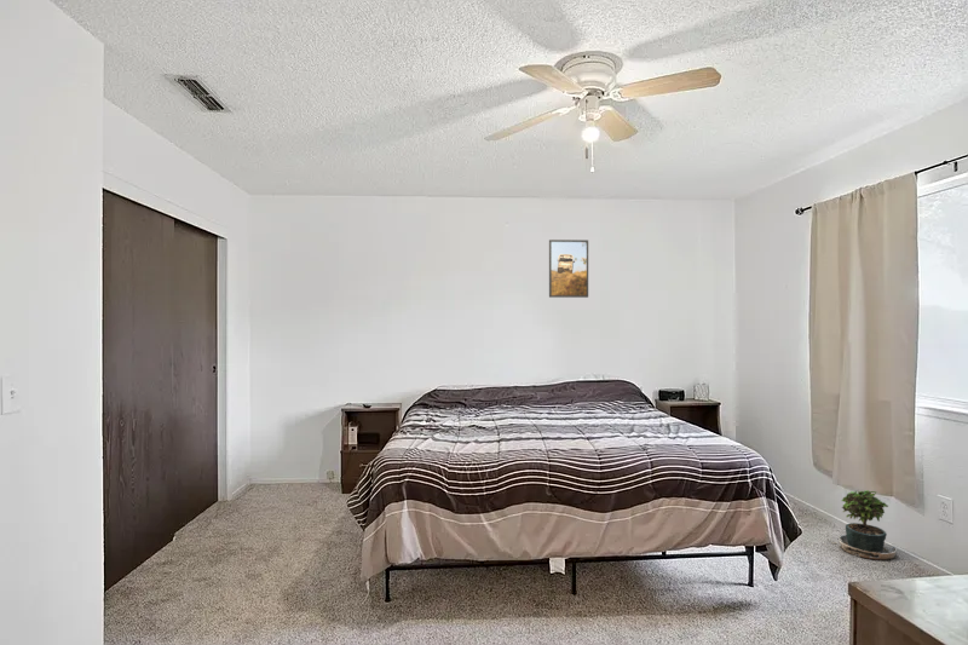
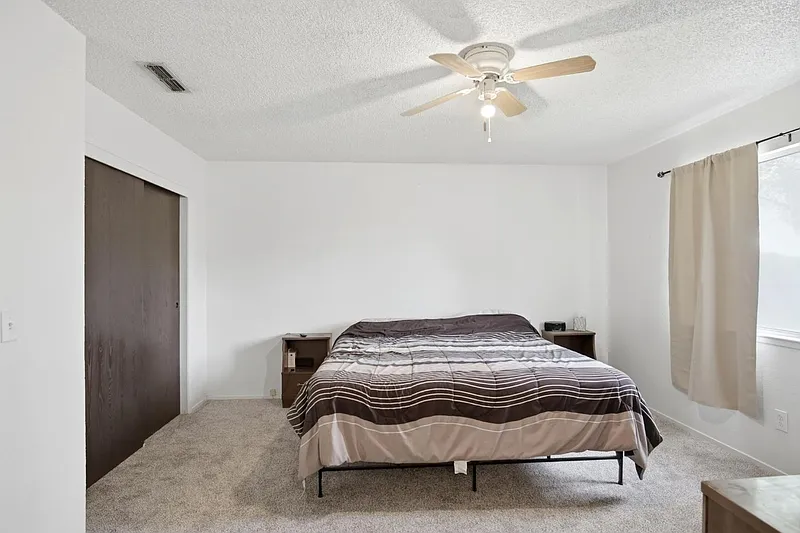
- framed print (569, 269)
- potted plant (860, 518)
